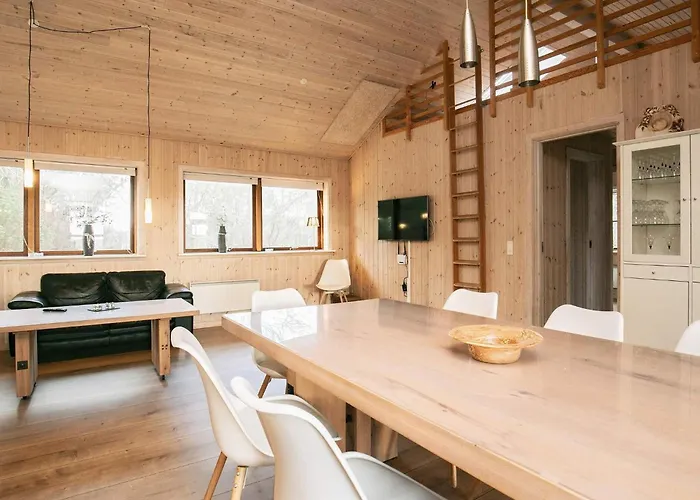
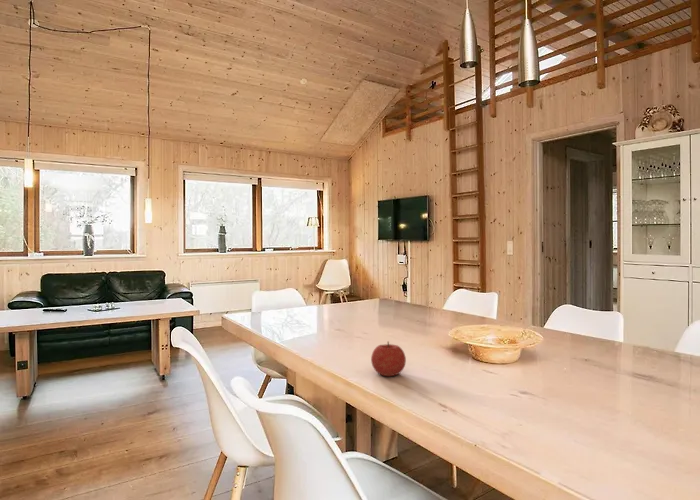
+ fruit (388, 357)
